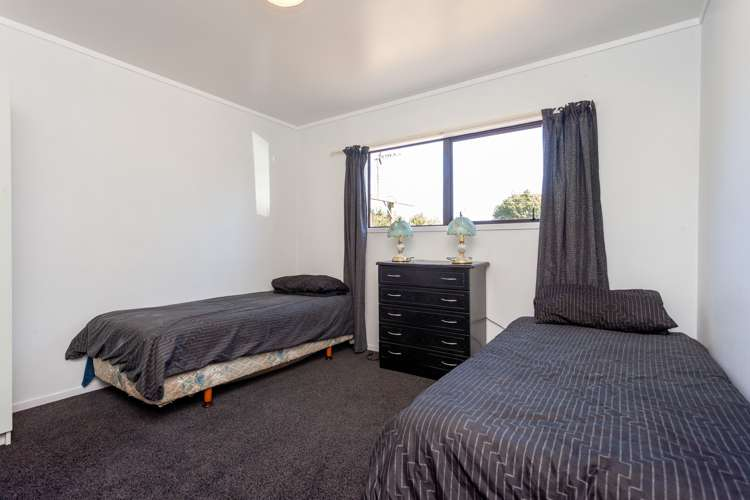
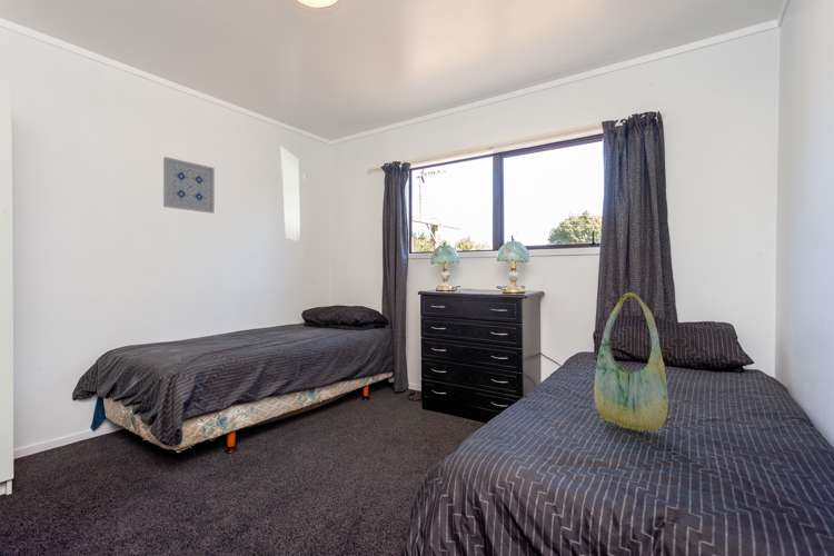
+ wall art (189, 186)
+ tote bag (623, 368)
